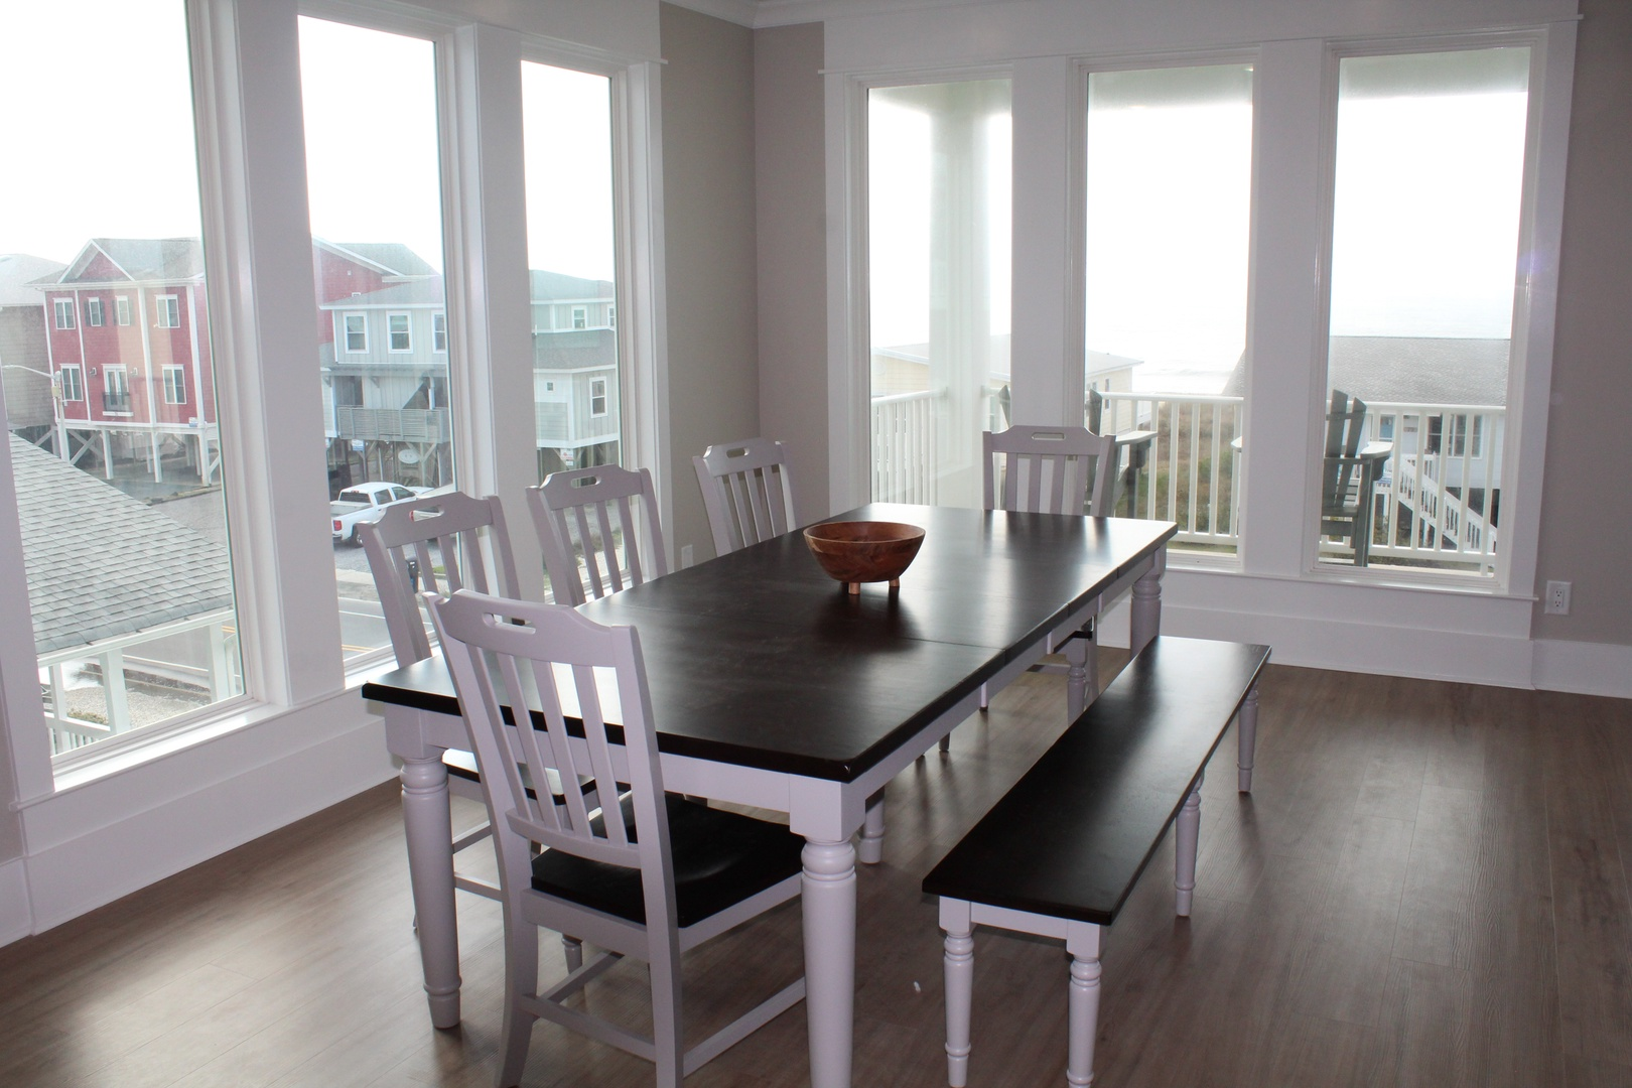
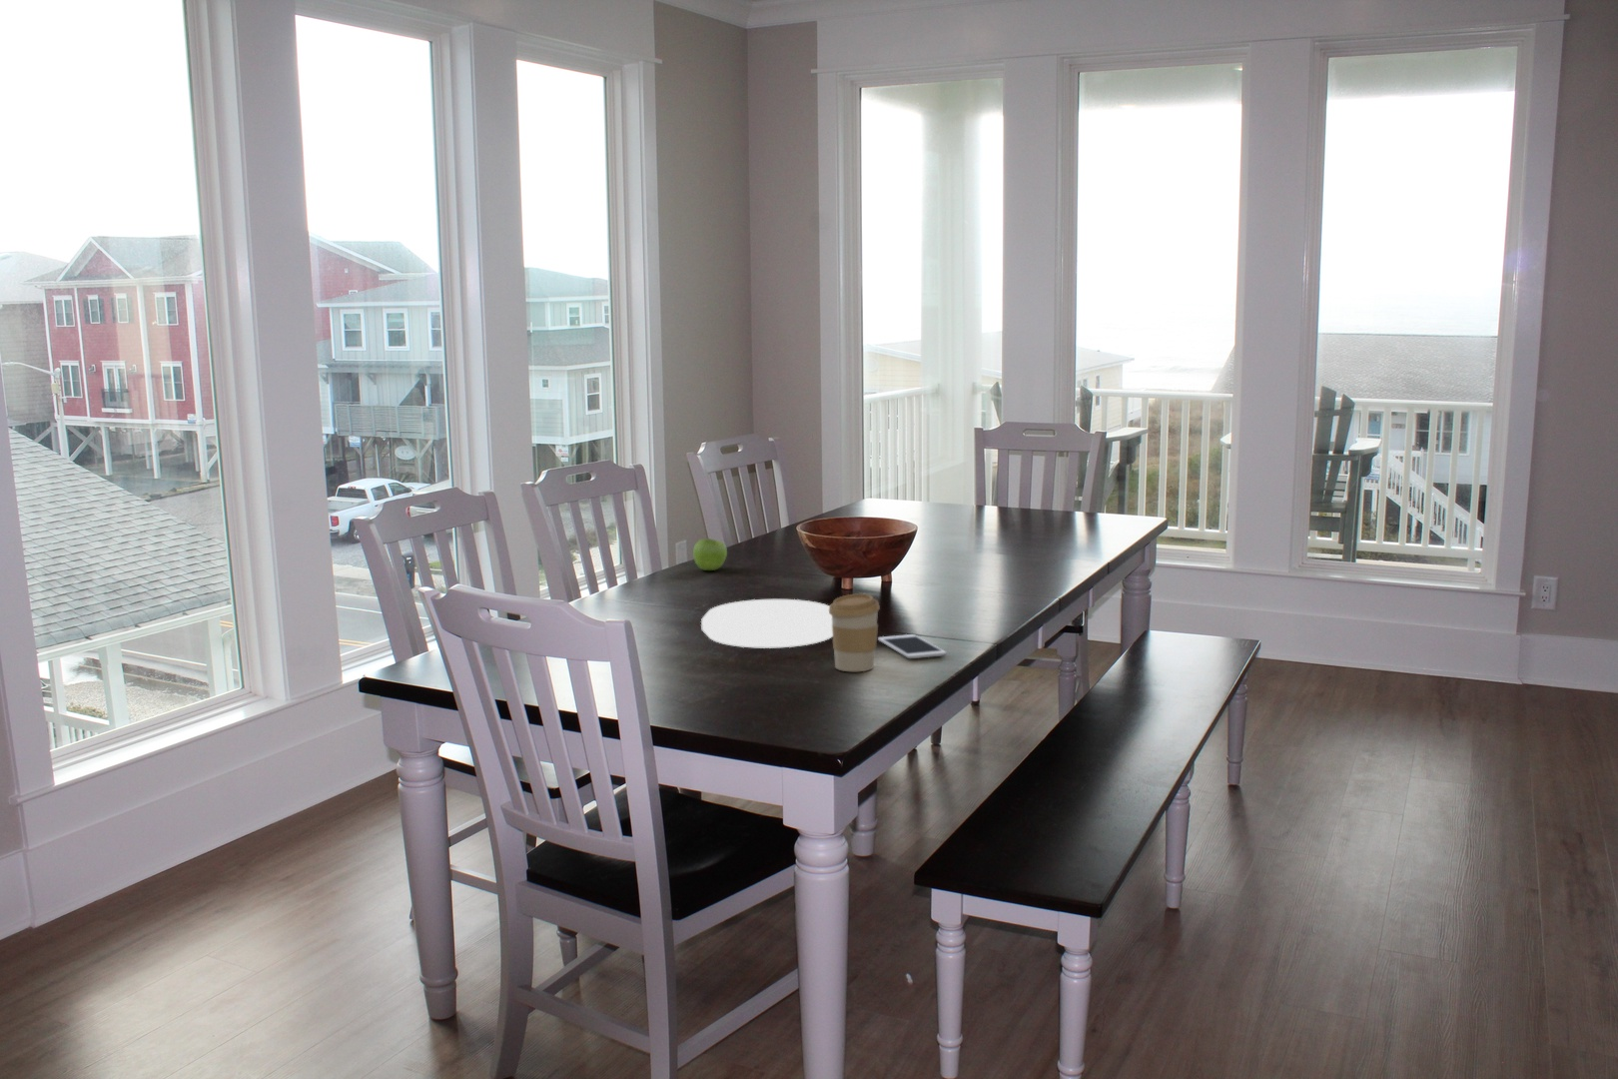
+ cell phone (911, 645)
+ plate (770, 621)
+ coffee cup (854, 631)
+ fruit (710, 554)
